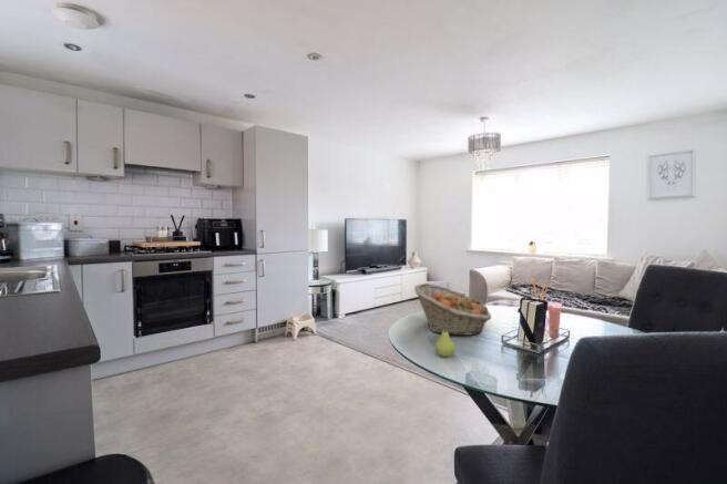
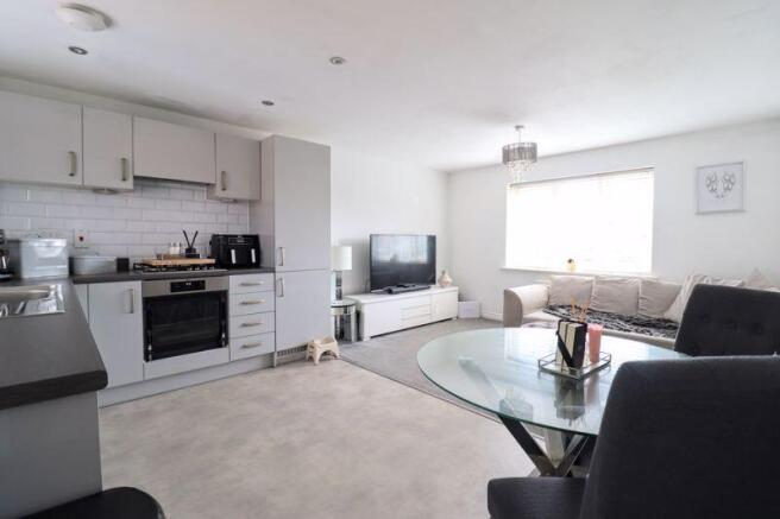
- fruit basket (451, 307)
- fruit (444, 341)
